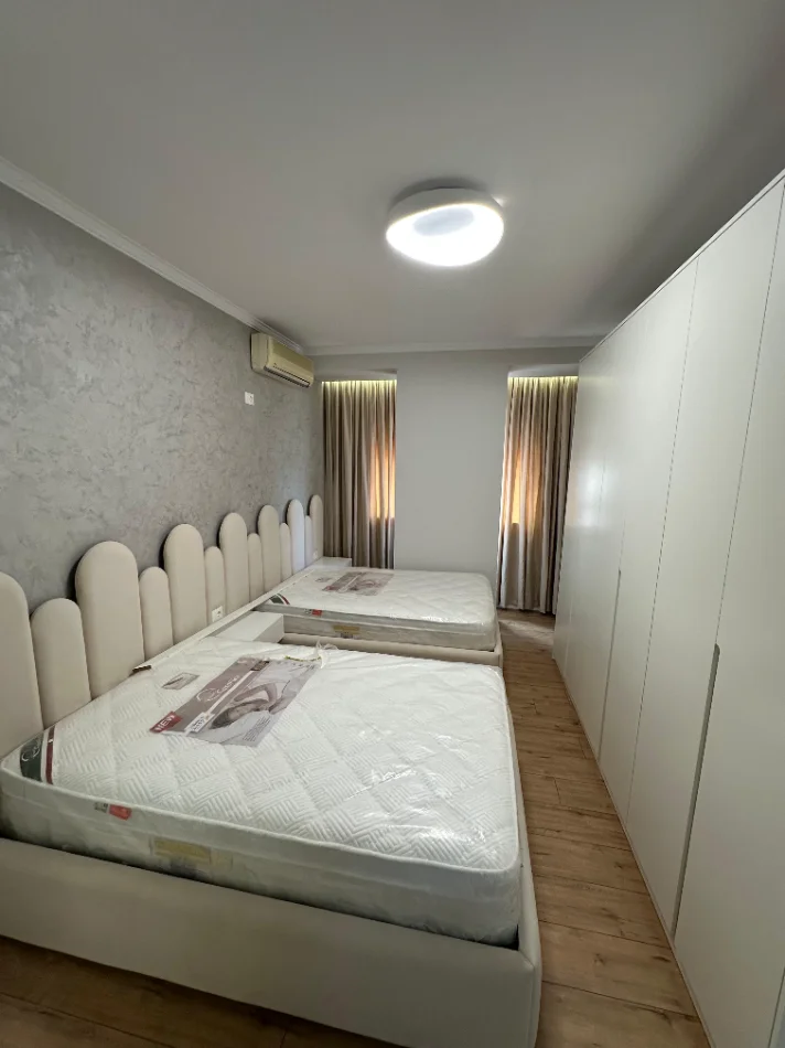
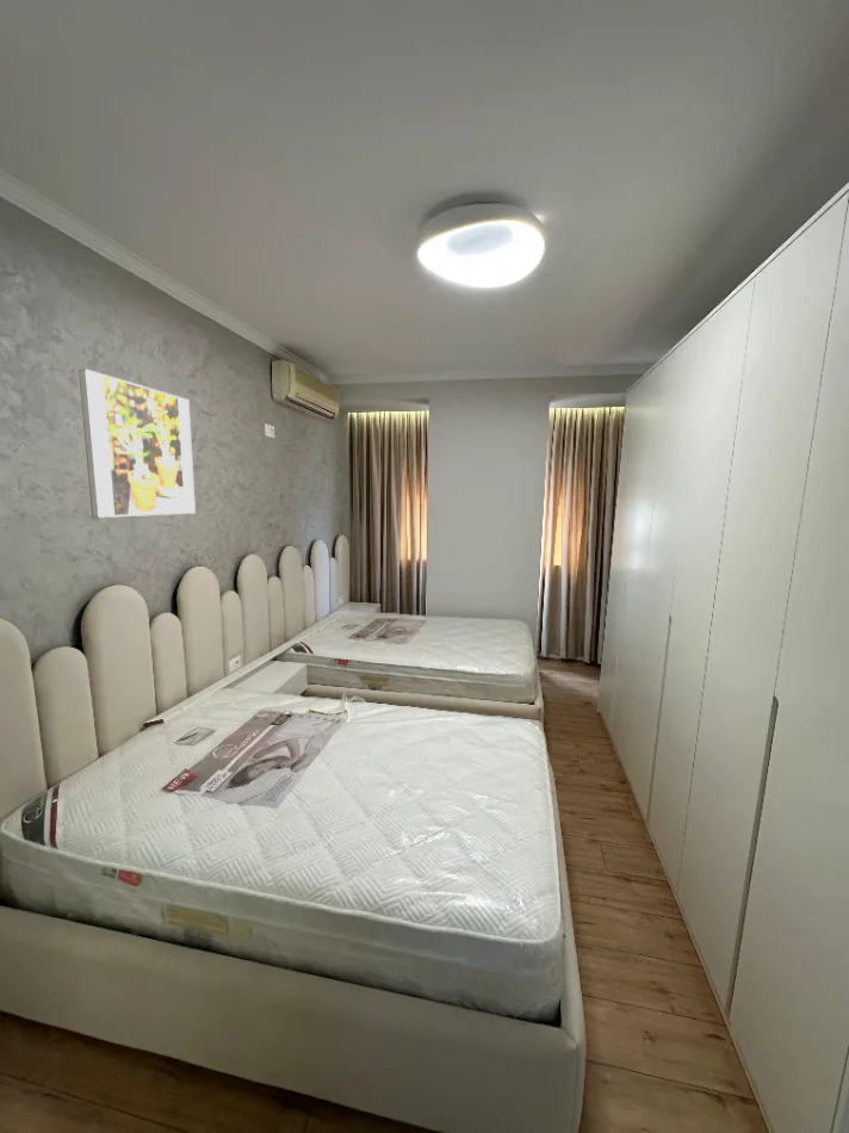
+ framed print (145, 452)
